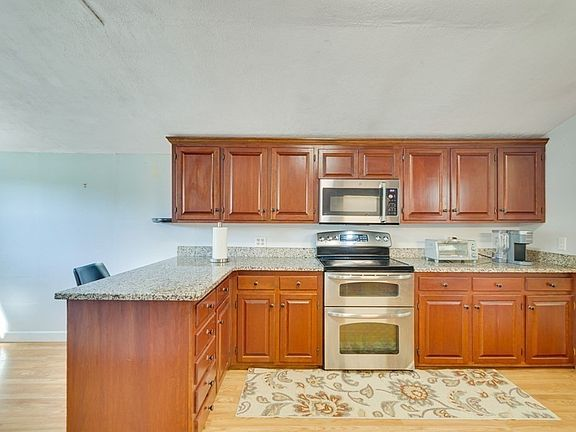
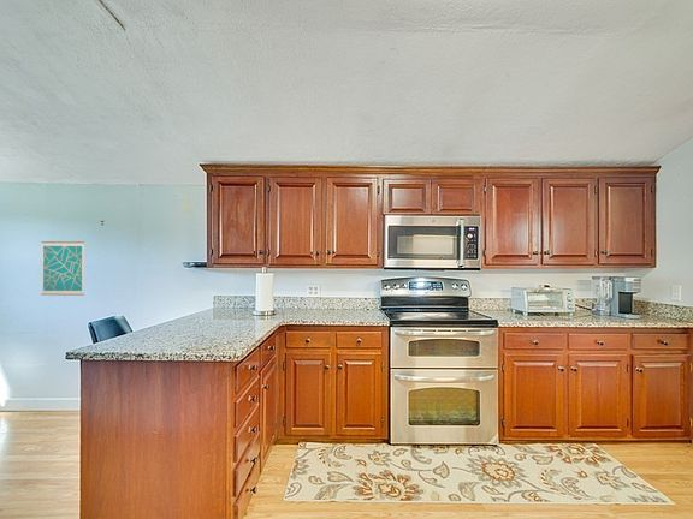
+ wall art (63, 268)
